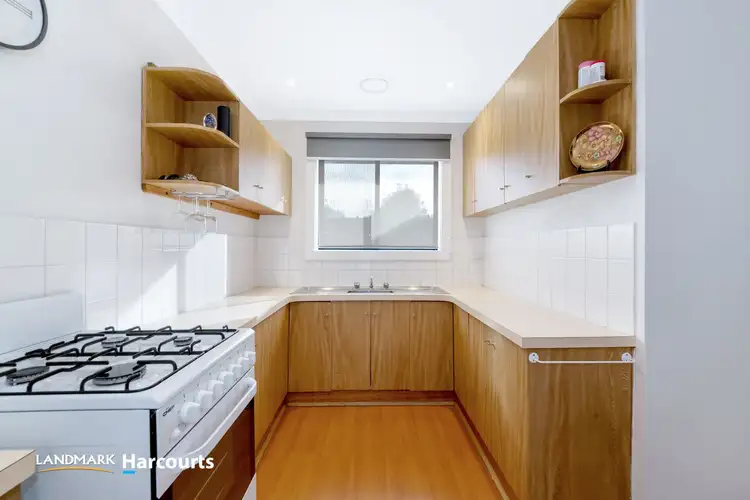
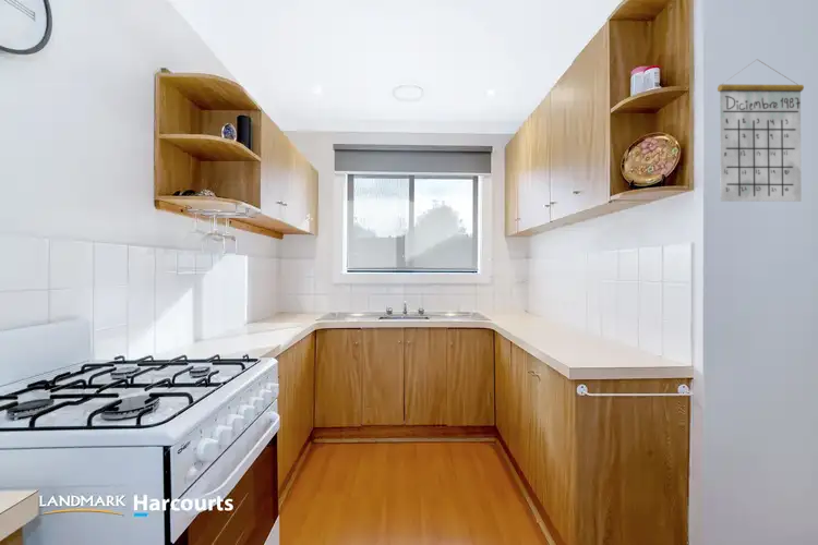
+ calendar (760, 129)
